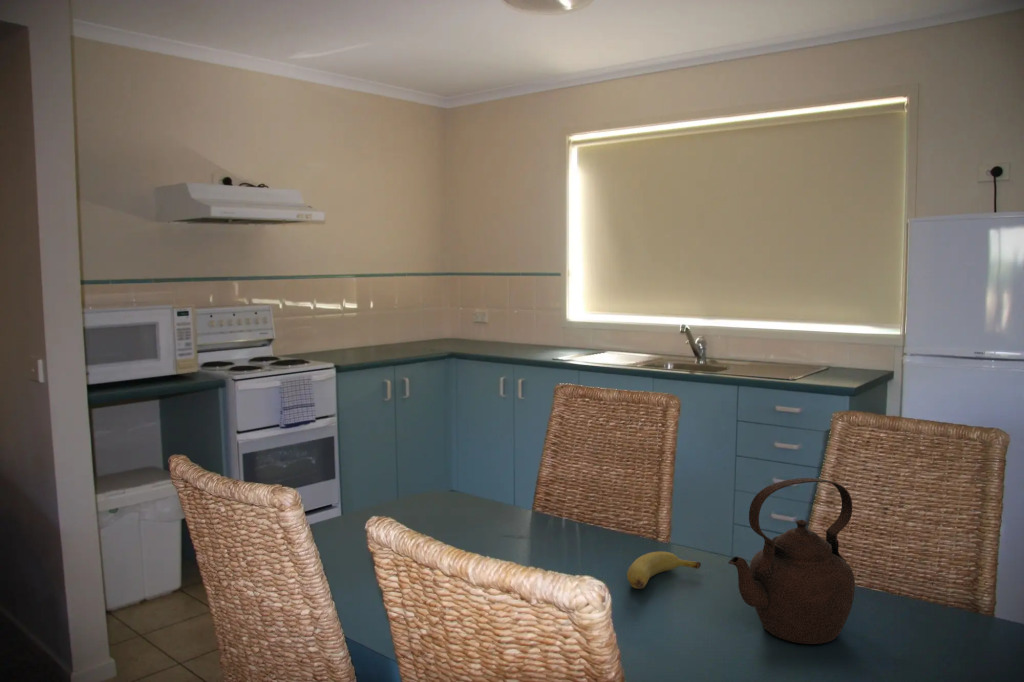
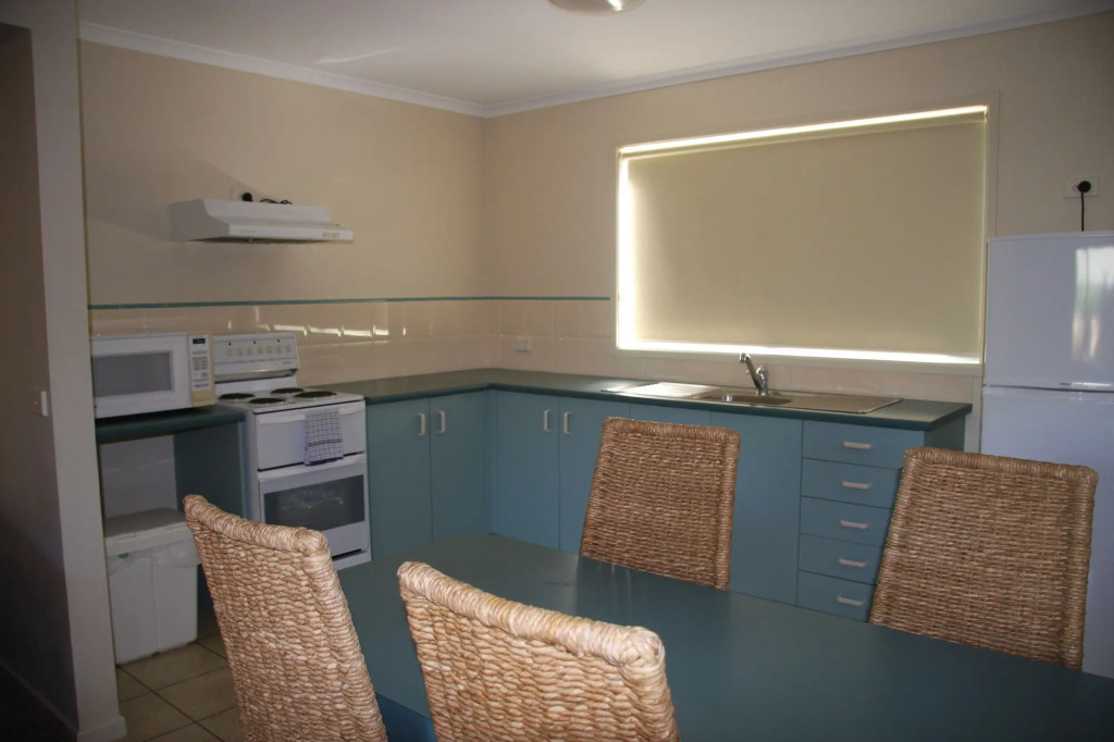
- banana (658, 571)
- teapot (789, 556)
